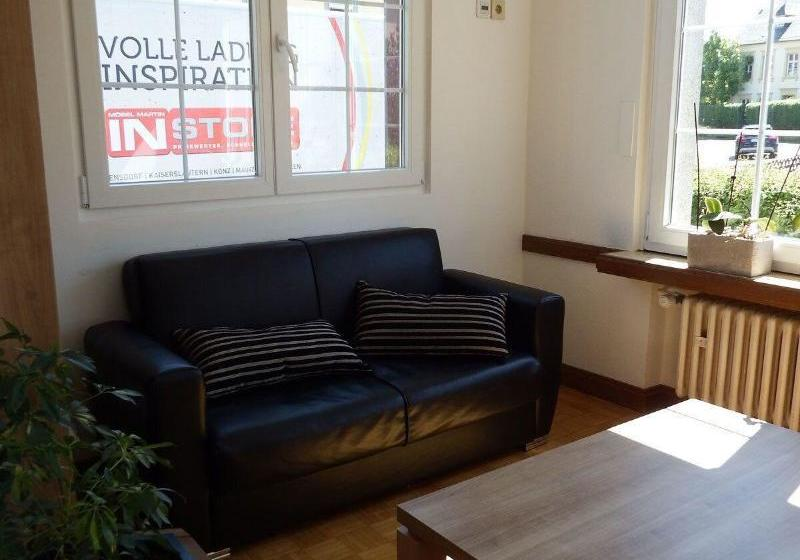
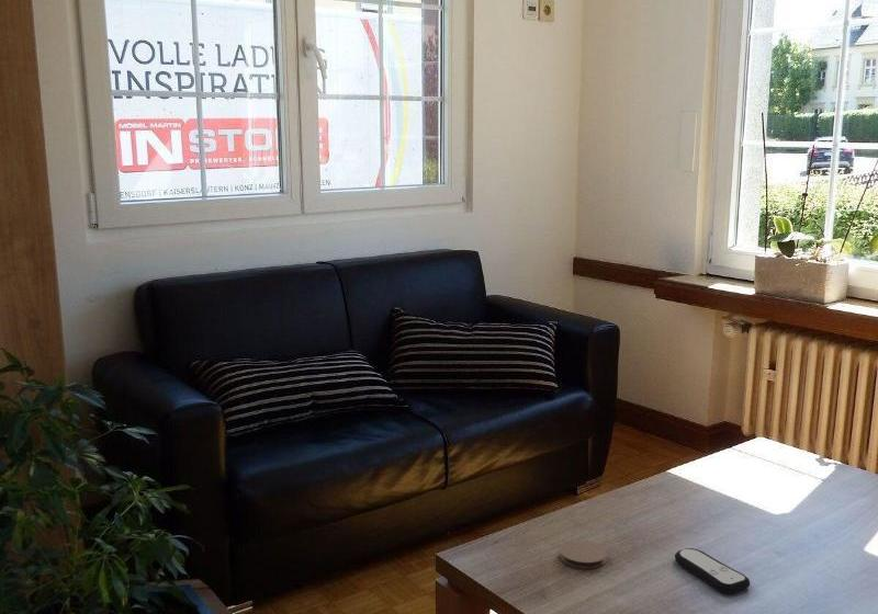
+ coaster (583, 554)
+ remote control (709, 569)
